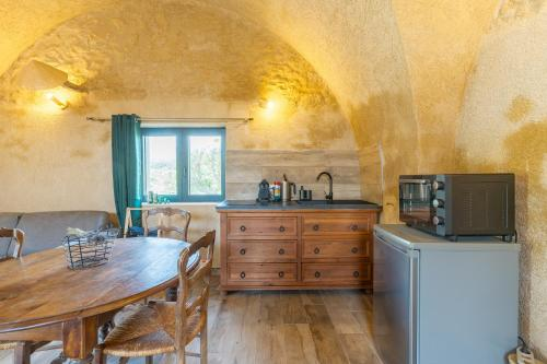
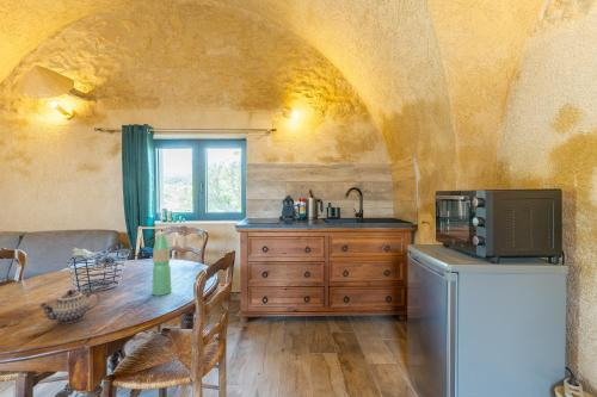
+ water bottle (161, 262)
+ teapot (70, 304)
